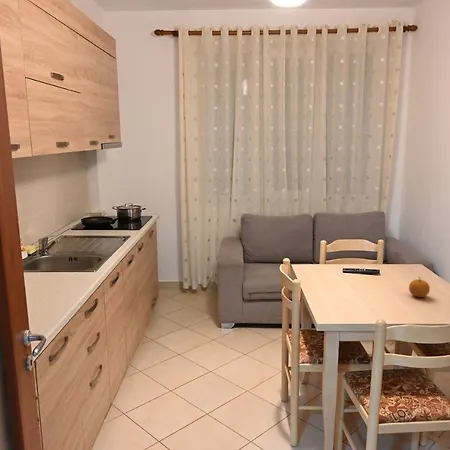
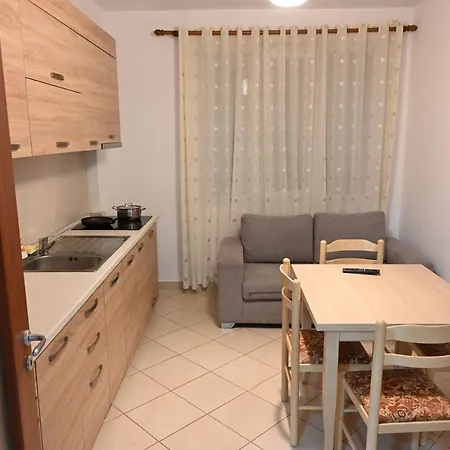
- fruit (419, 286)
